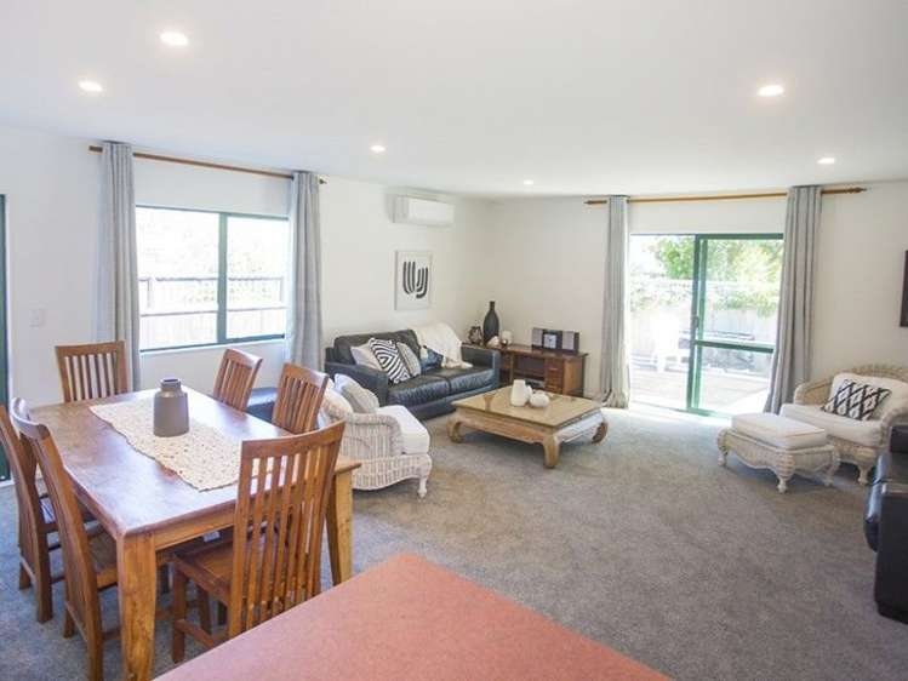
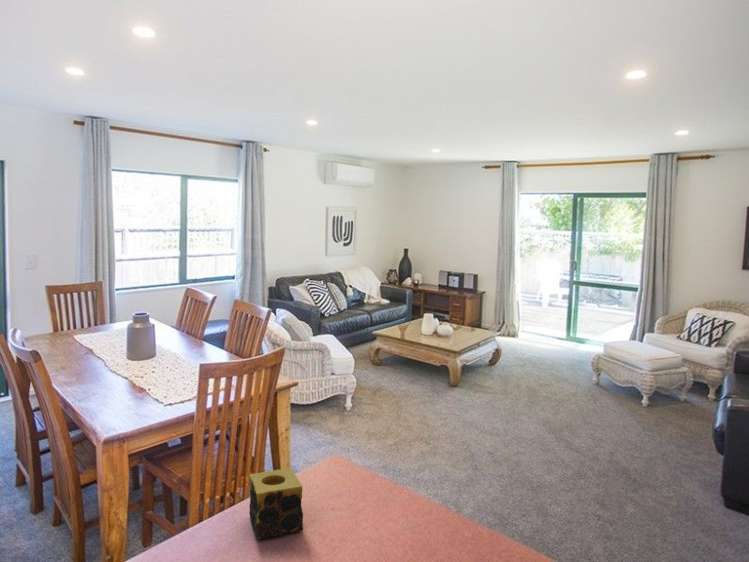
+ candle (275, 501)
